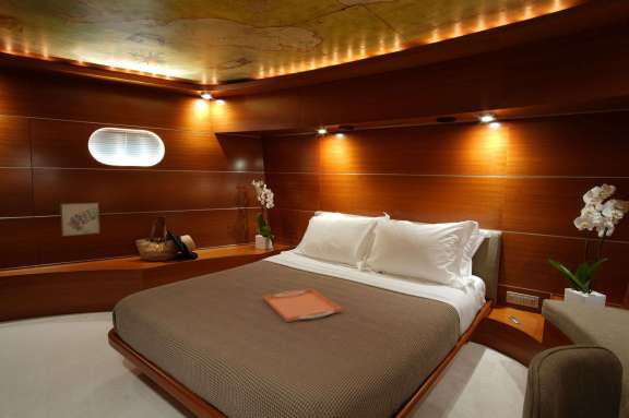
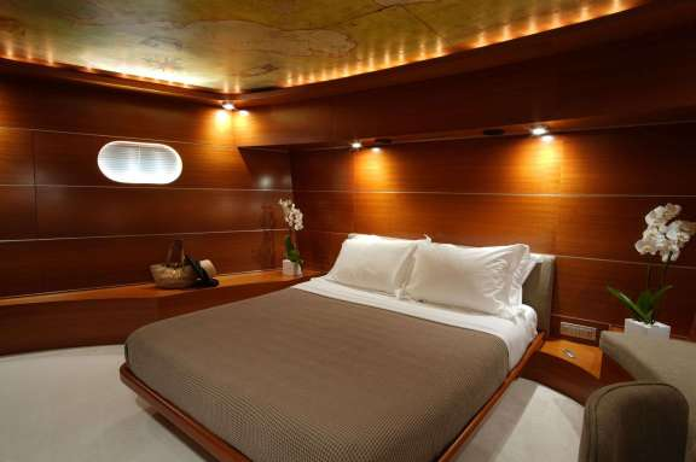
- wall art (81, 218)
- serving tray (300, 303)
